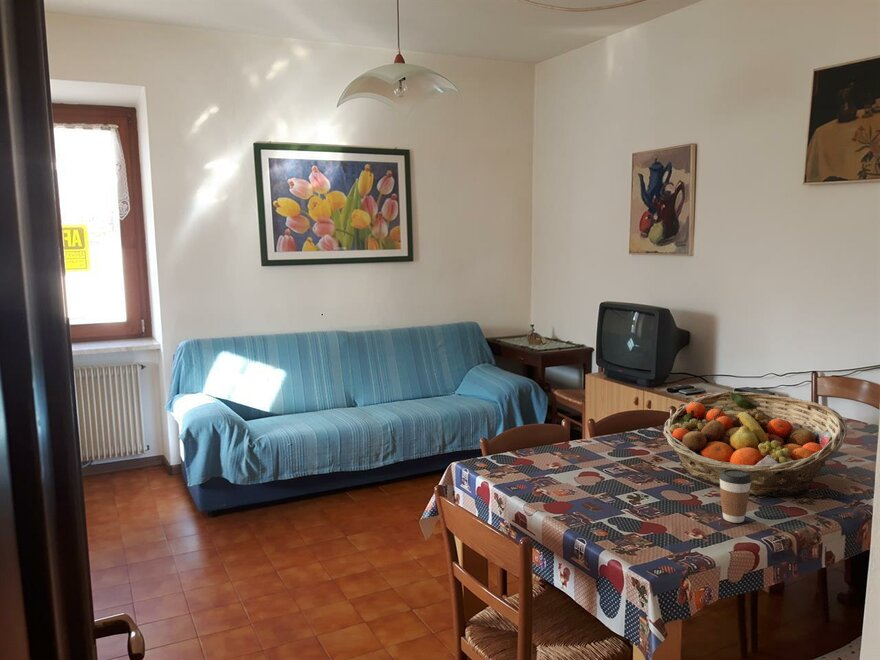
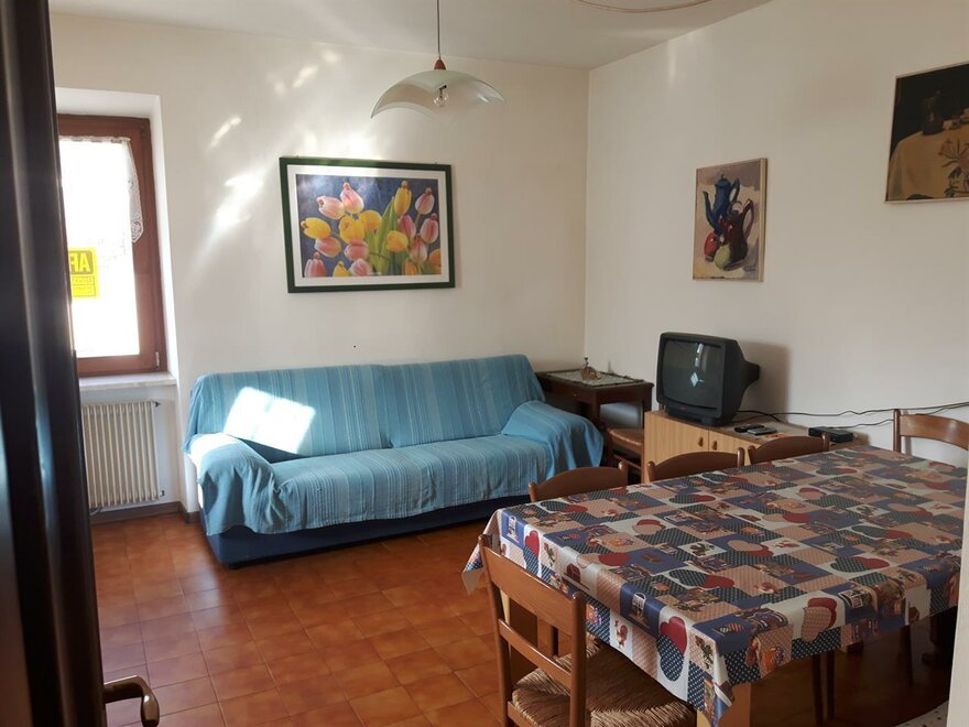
- fruit basket (749, 440)
- coffee cup (734, 495)
